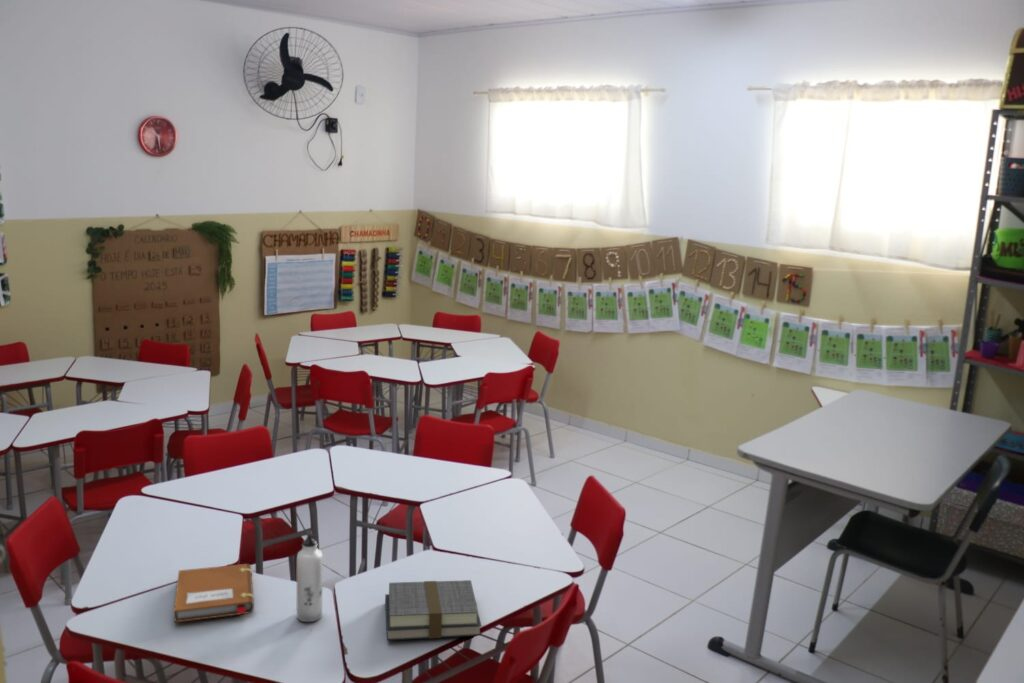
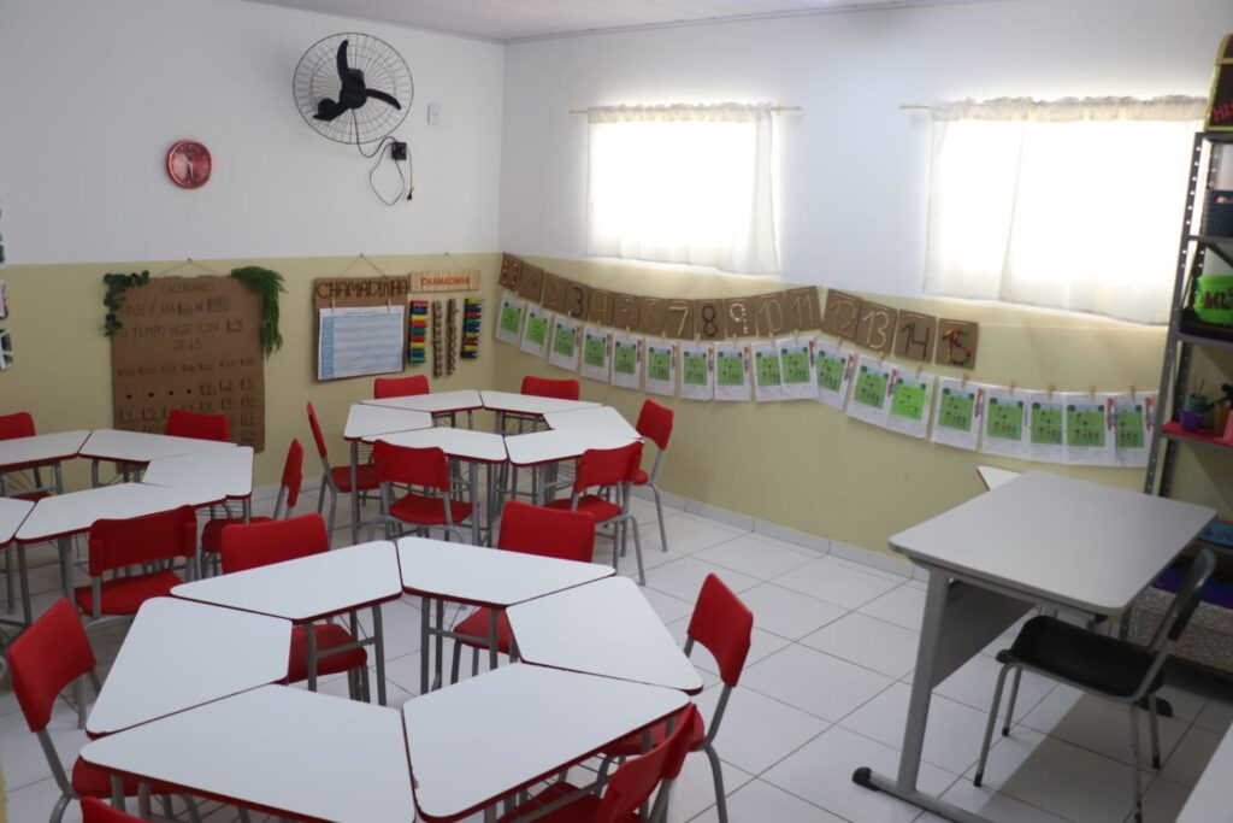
- notebook (215, 592)
- water bottle (309, 574)
- book (431, 607)
